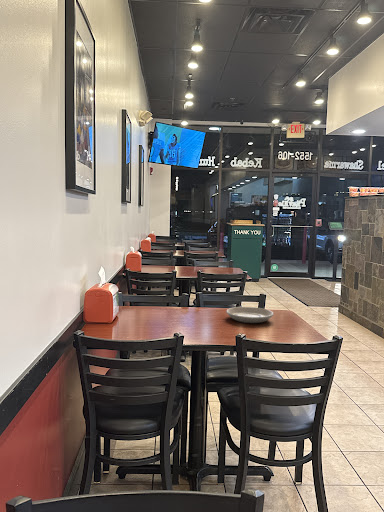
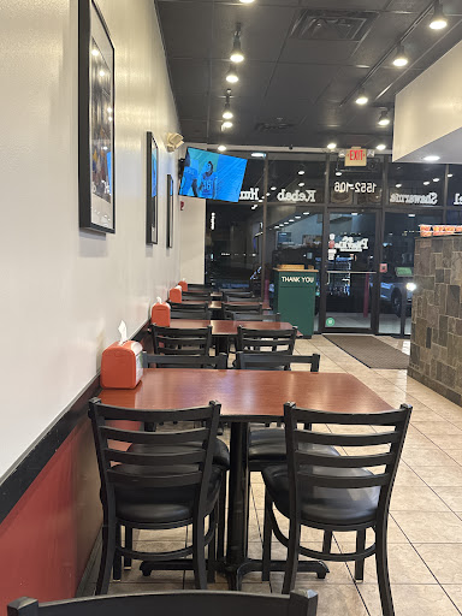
- plate (249, 315)
